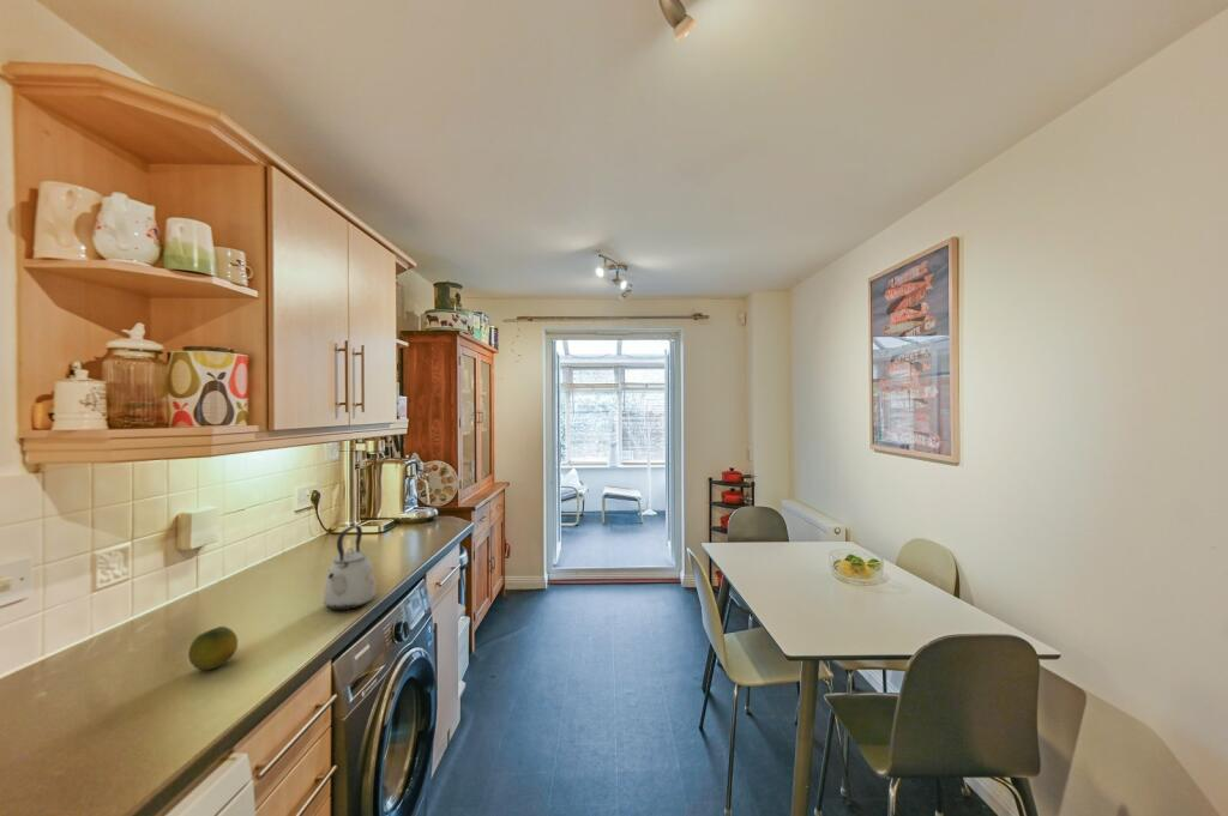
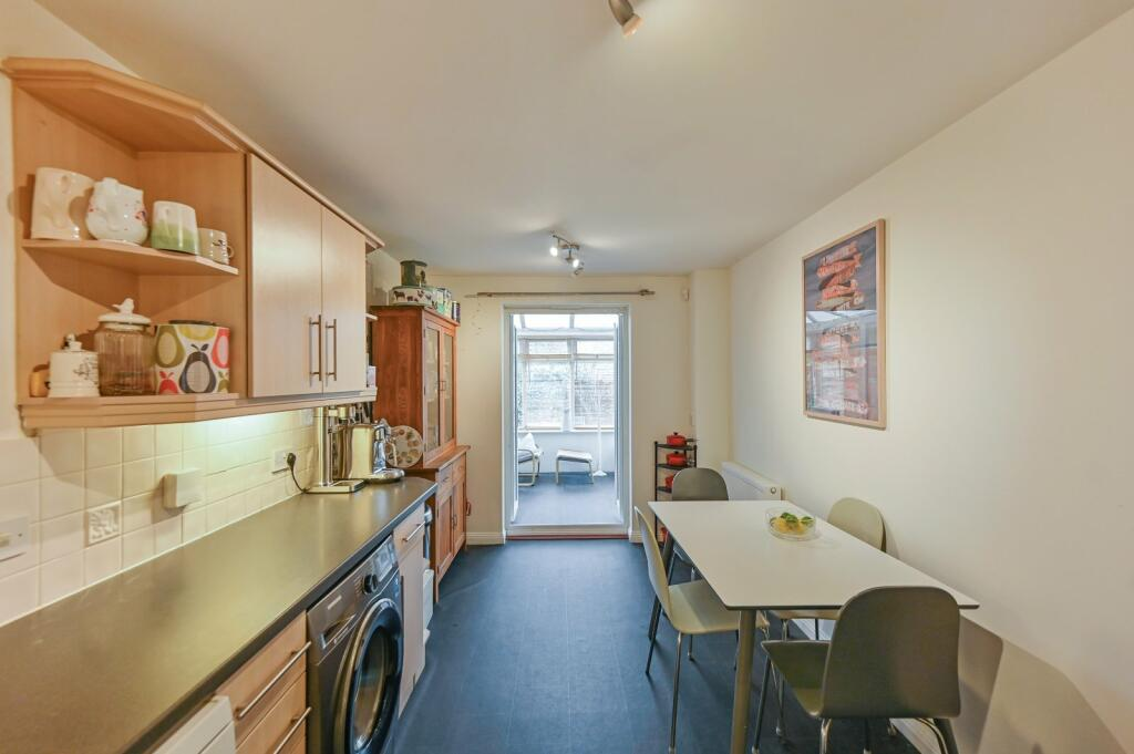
- kettle (345, 568)
- fruit (213, 647)
